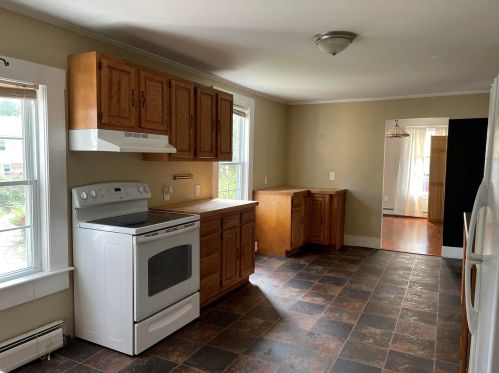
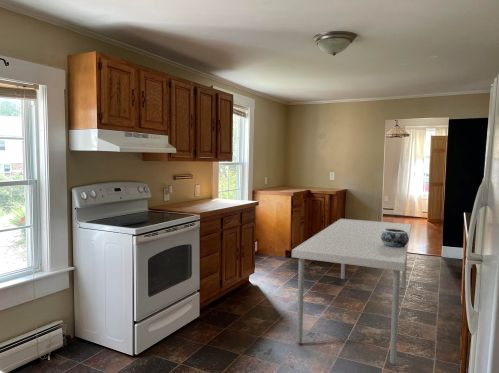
+ dining table (361, 265)
+ decorative bowl (394, 237)
